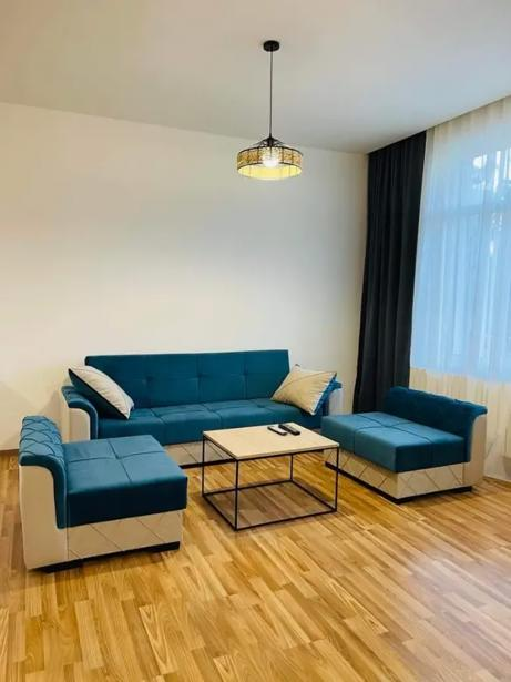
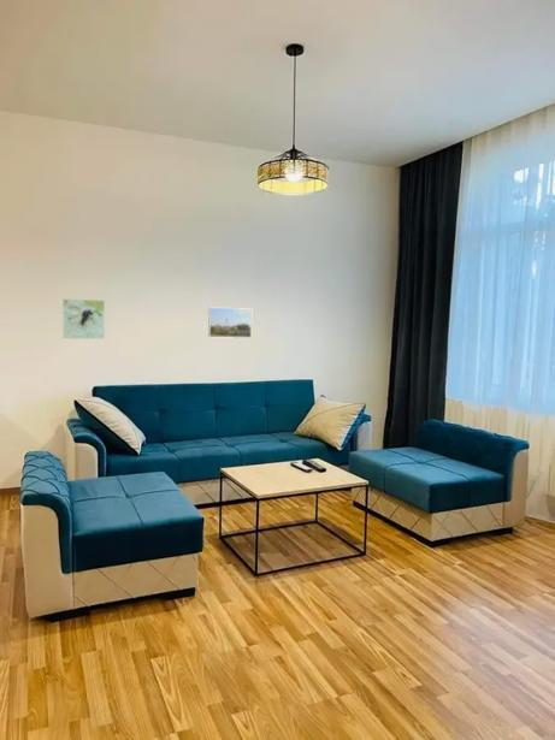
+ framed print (230, 322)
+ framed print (83, 319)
